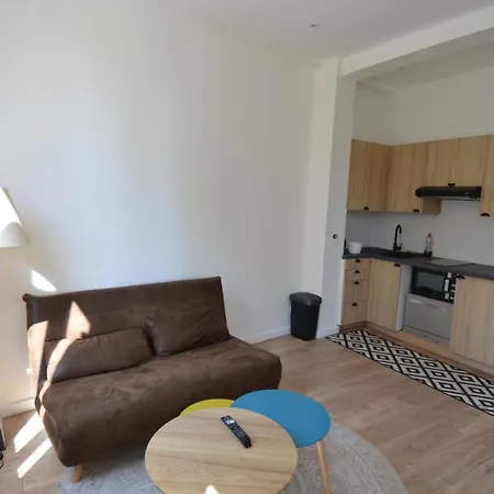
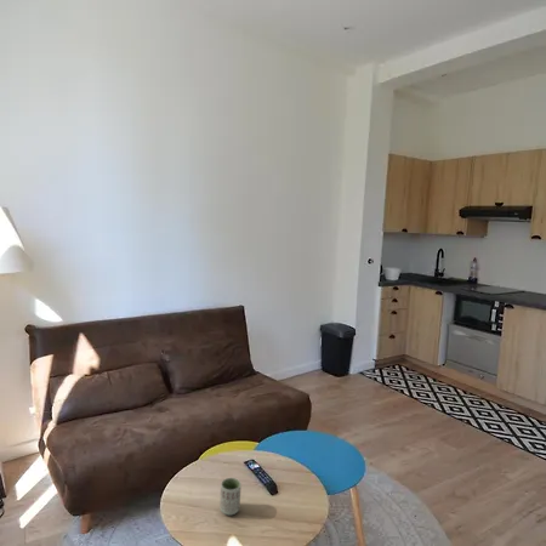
+ cup (229, 496)
